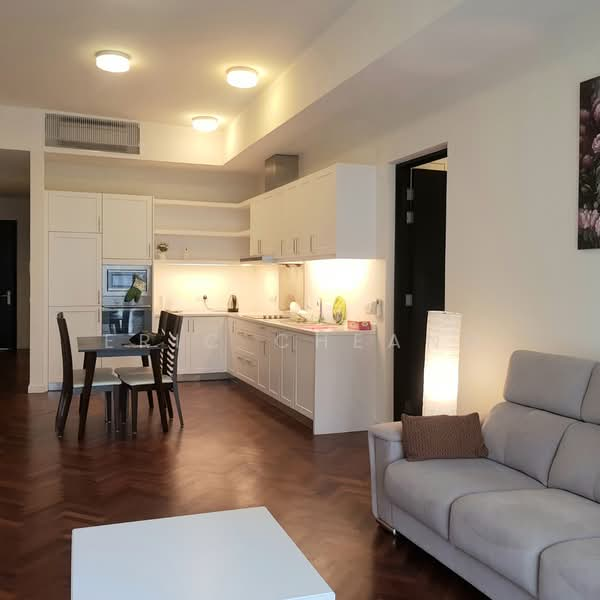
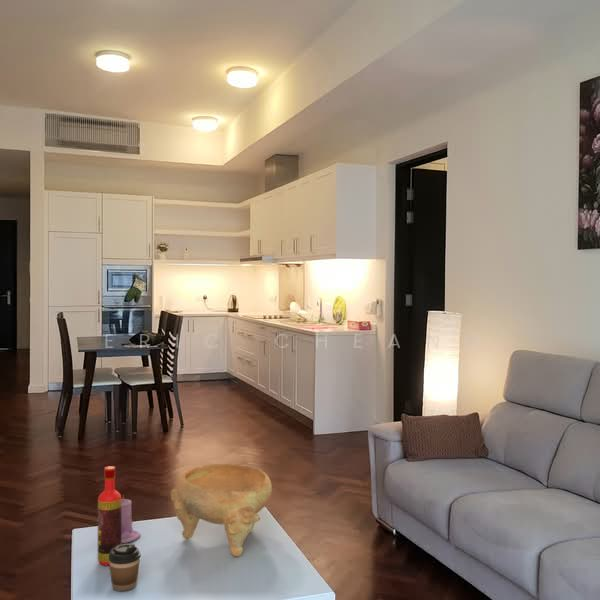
+ decorative bowl (222, 509)
+ candle (123, 516)
+ coffee cup (124, 565)
+ bottle (109, 514)
